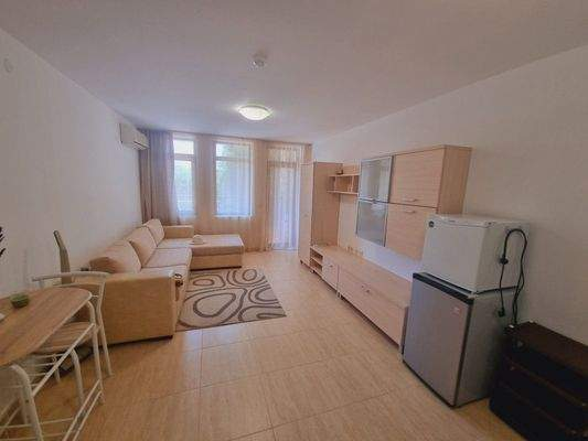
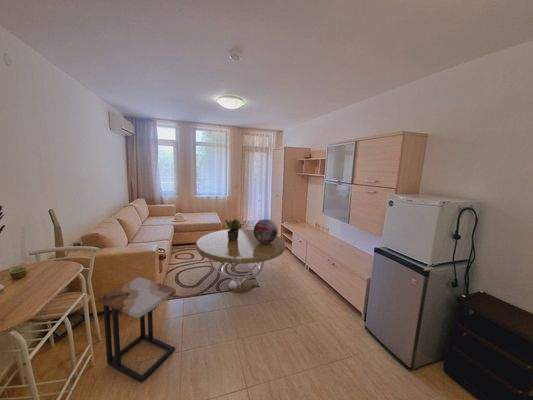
+ coffee table (241, 263)
+ decorative sphere (265, 231)
+ side table (140, 325)
+ potted plant (233, 229)
